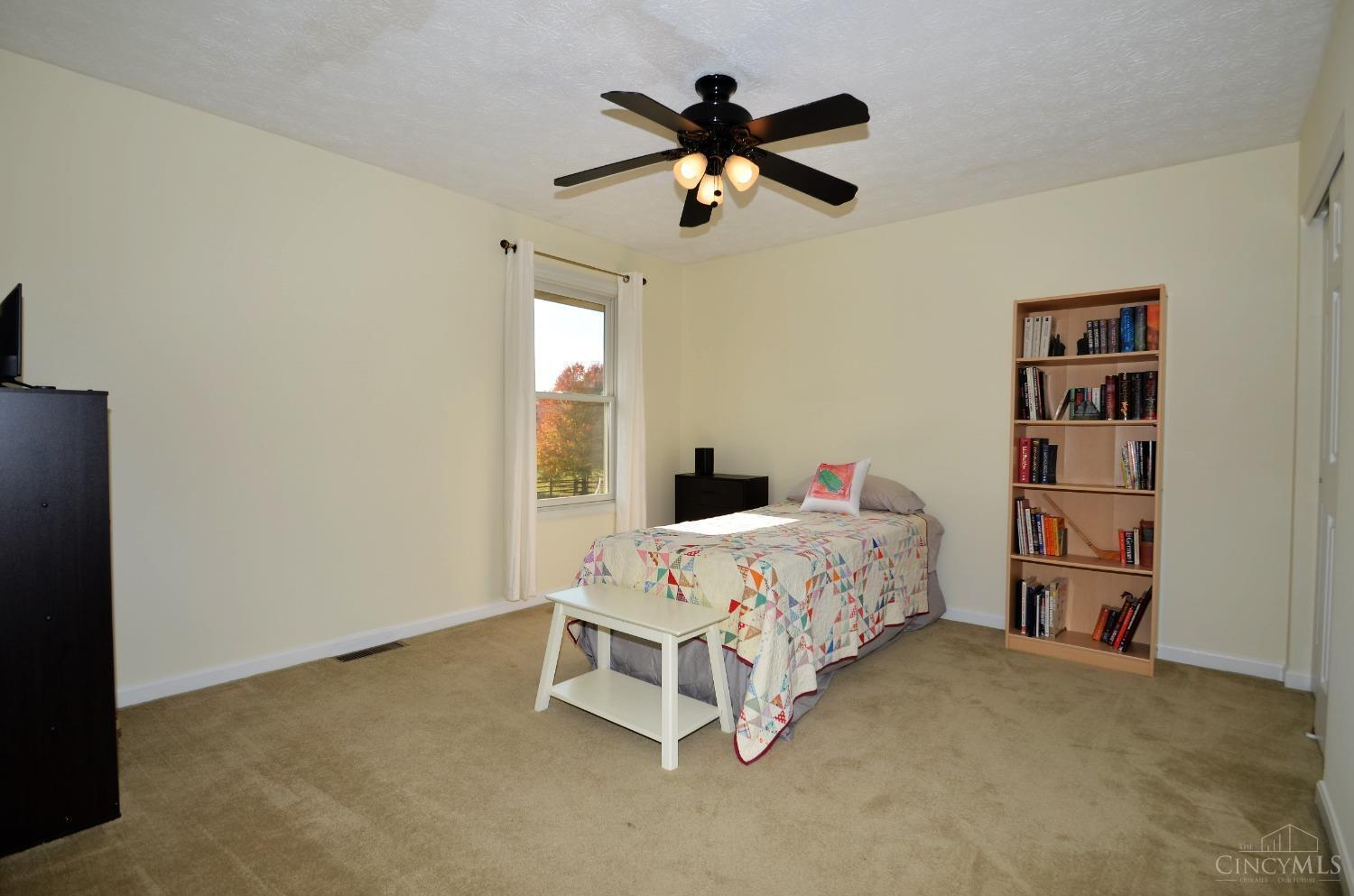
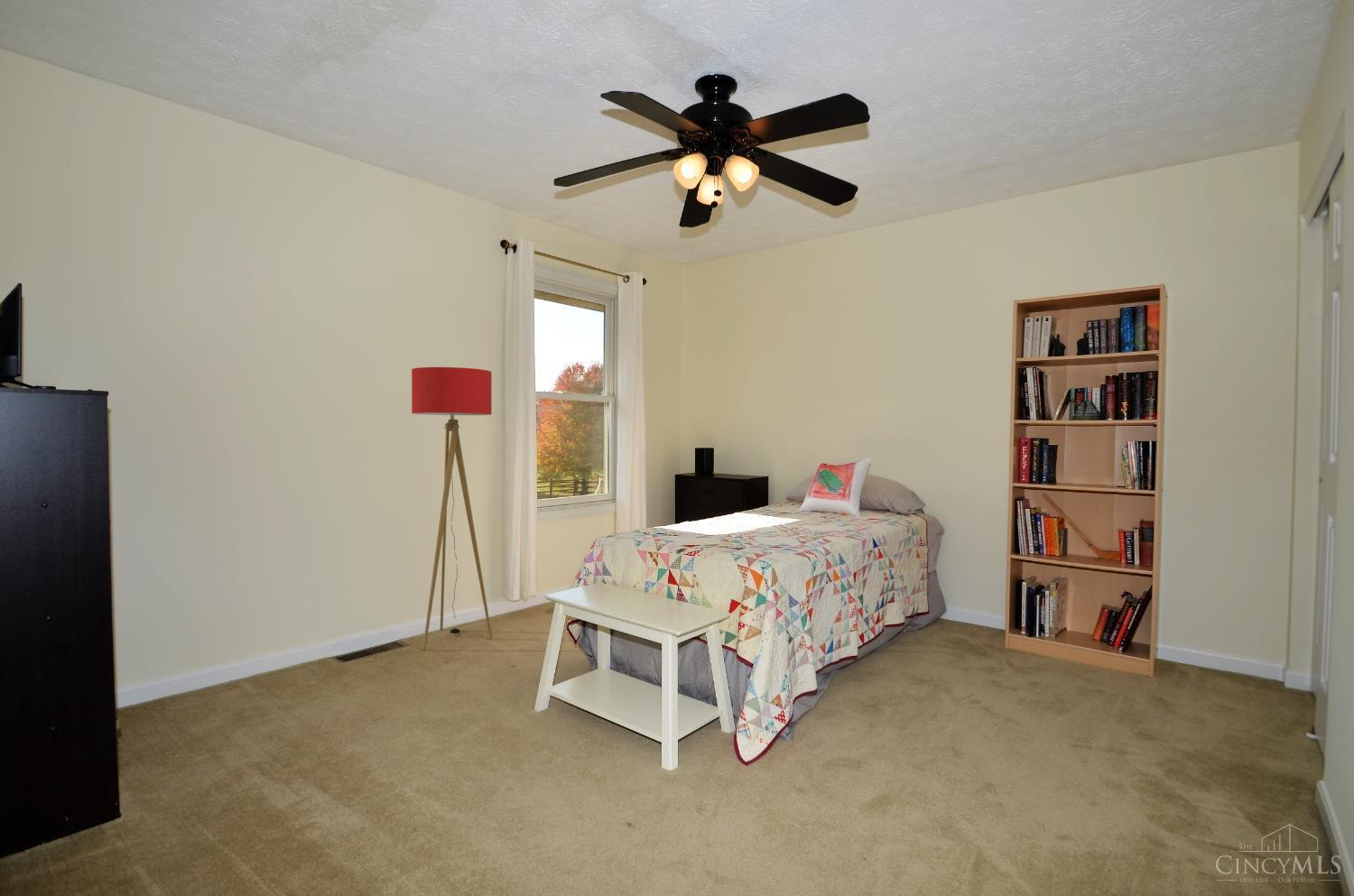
+ floor lamp (453, 505)
